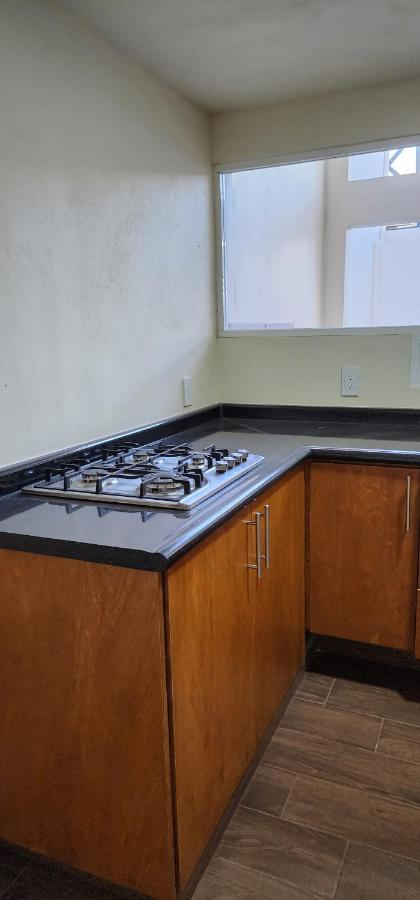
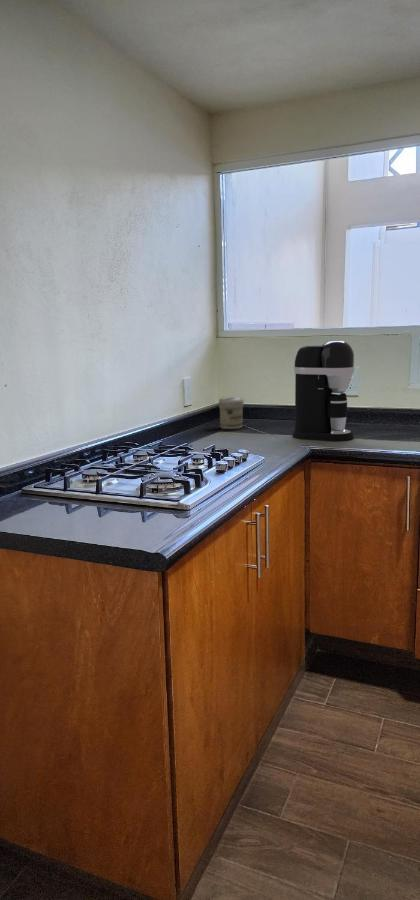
+ coffee maker (323, 389)
+ jar (231, 413)
